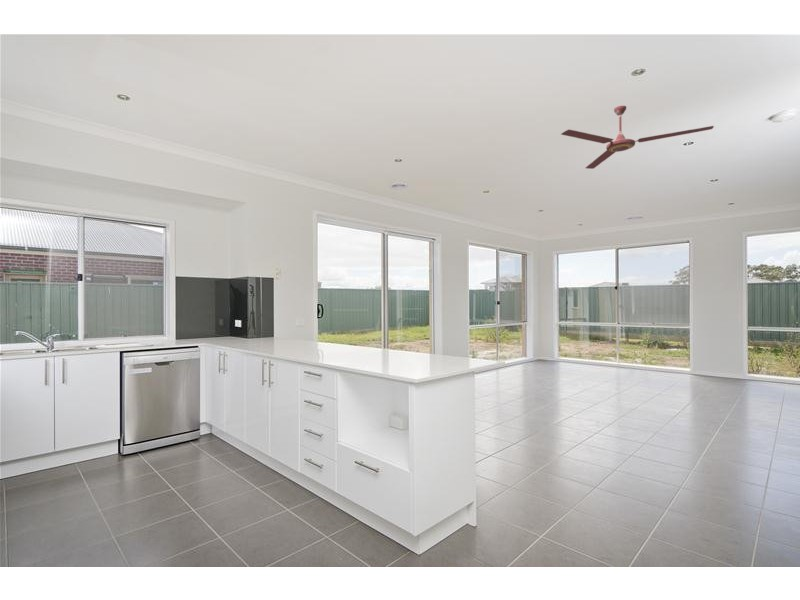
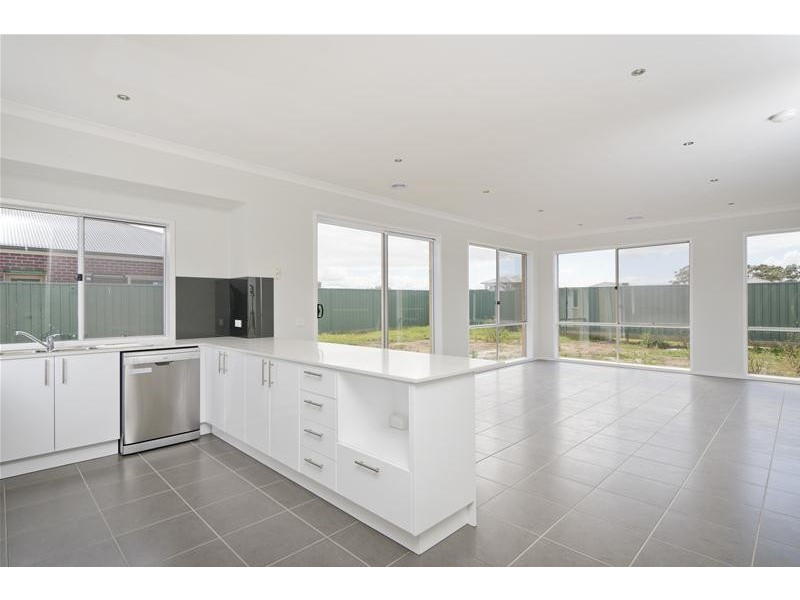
- ceiling fan (640, 138)
